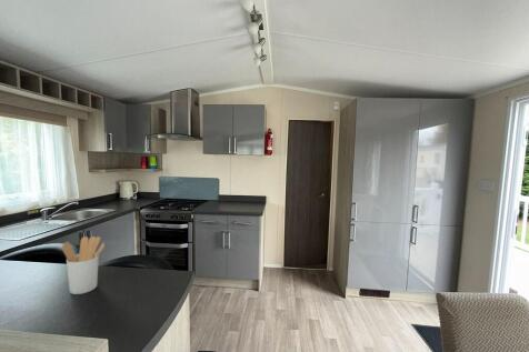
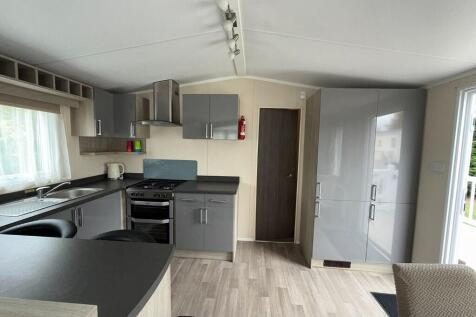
- utensil holder (86, 262)
